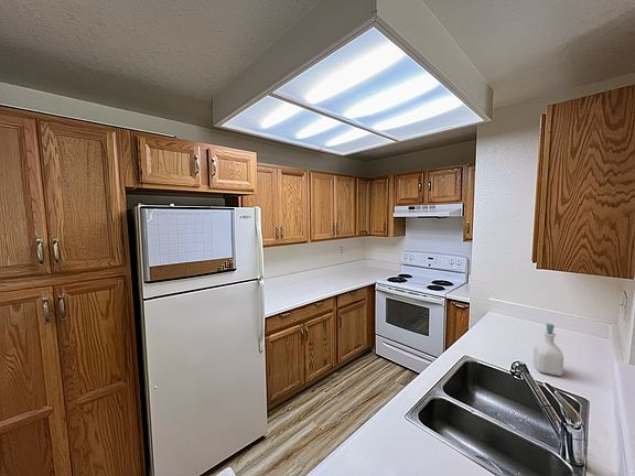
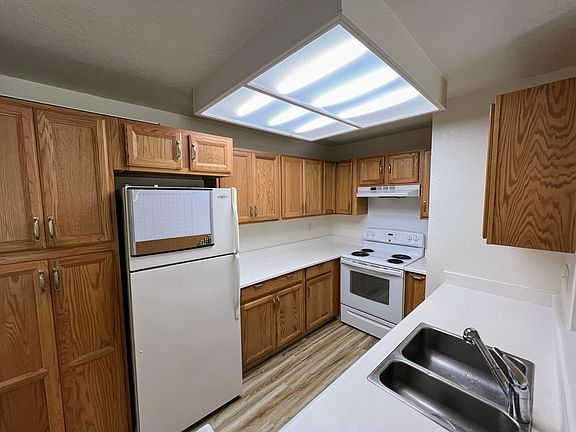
- soap bottle (548, 347)
